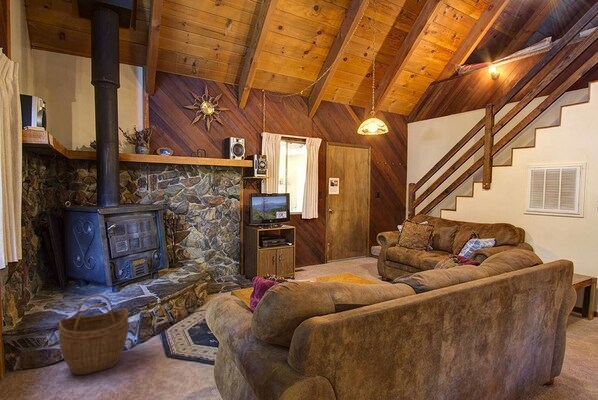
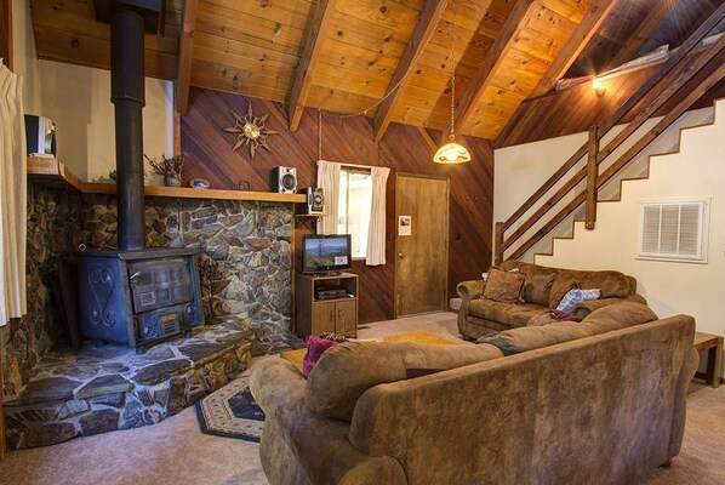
- woven basket (95, 332)
